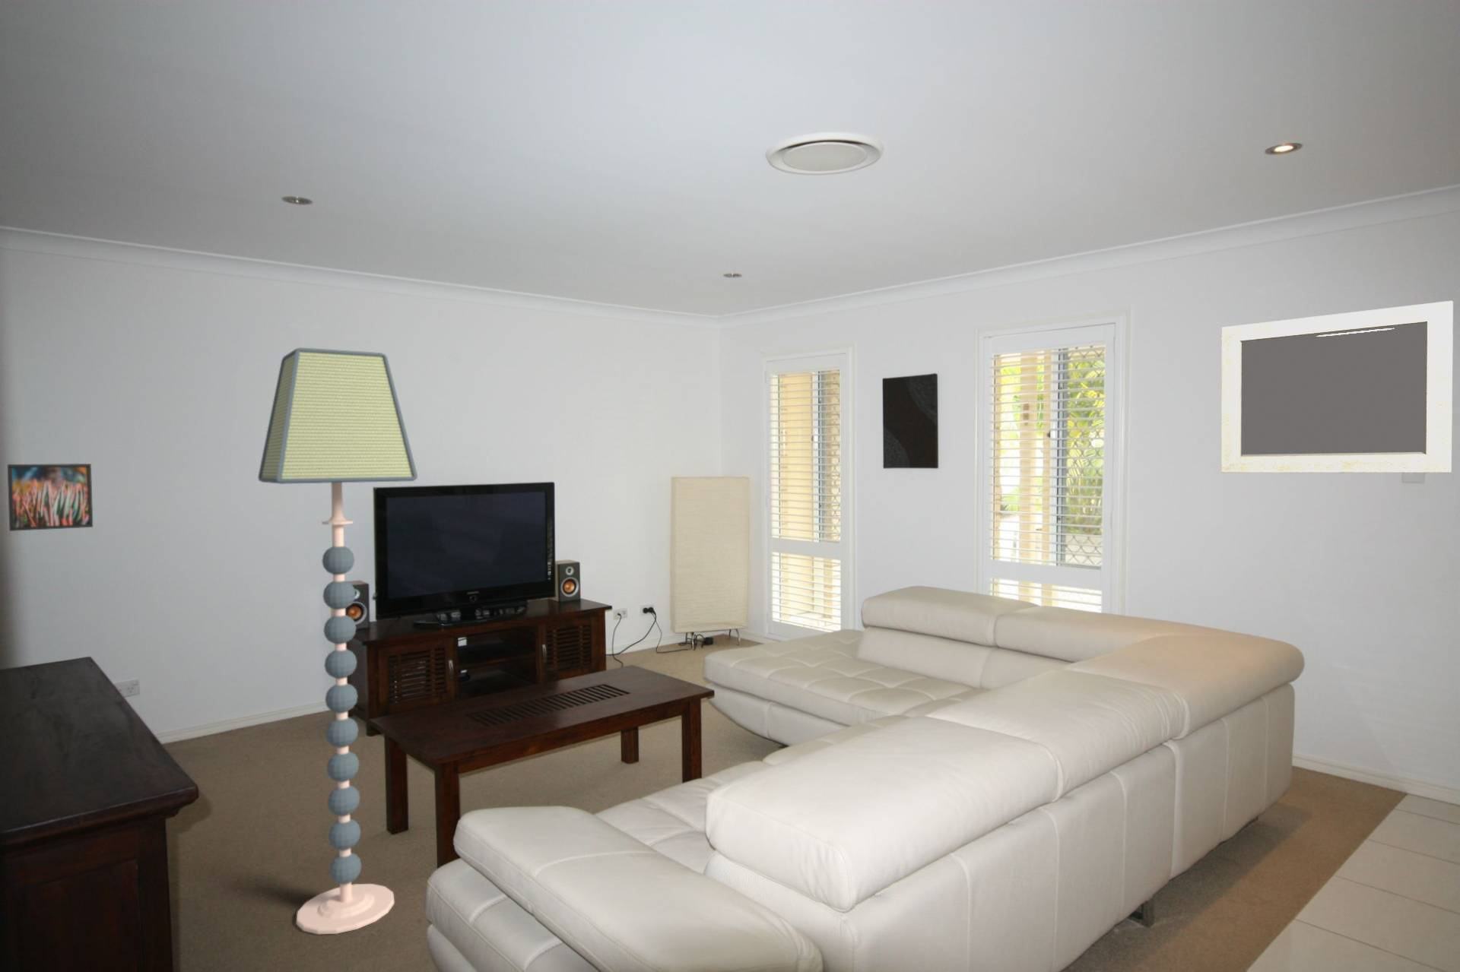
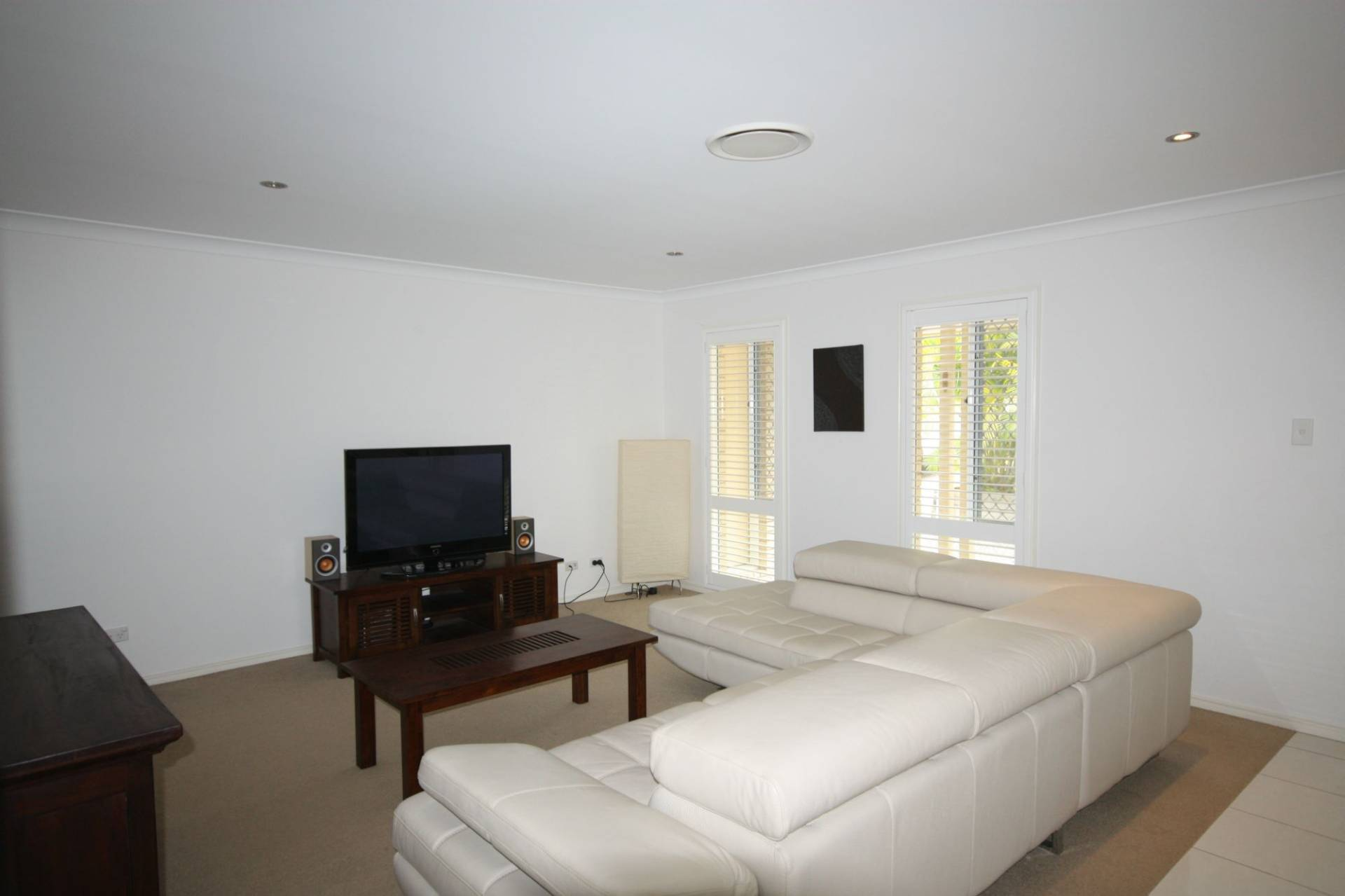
- home mirror (1326, 394)
- floor lamp (340, 634)
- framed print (51, 496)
